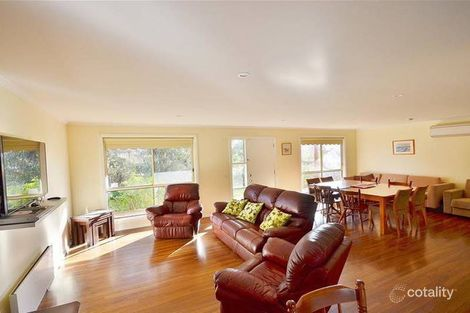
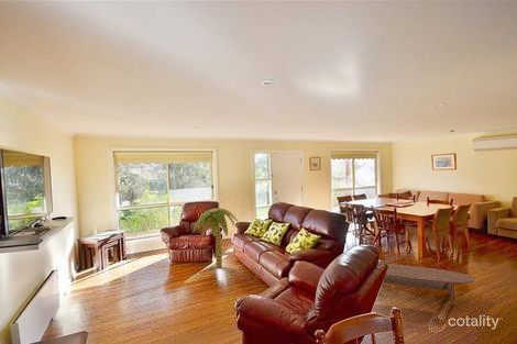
+ coffee table (413, 282)
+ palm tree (216, 238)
